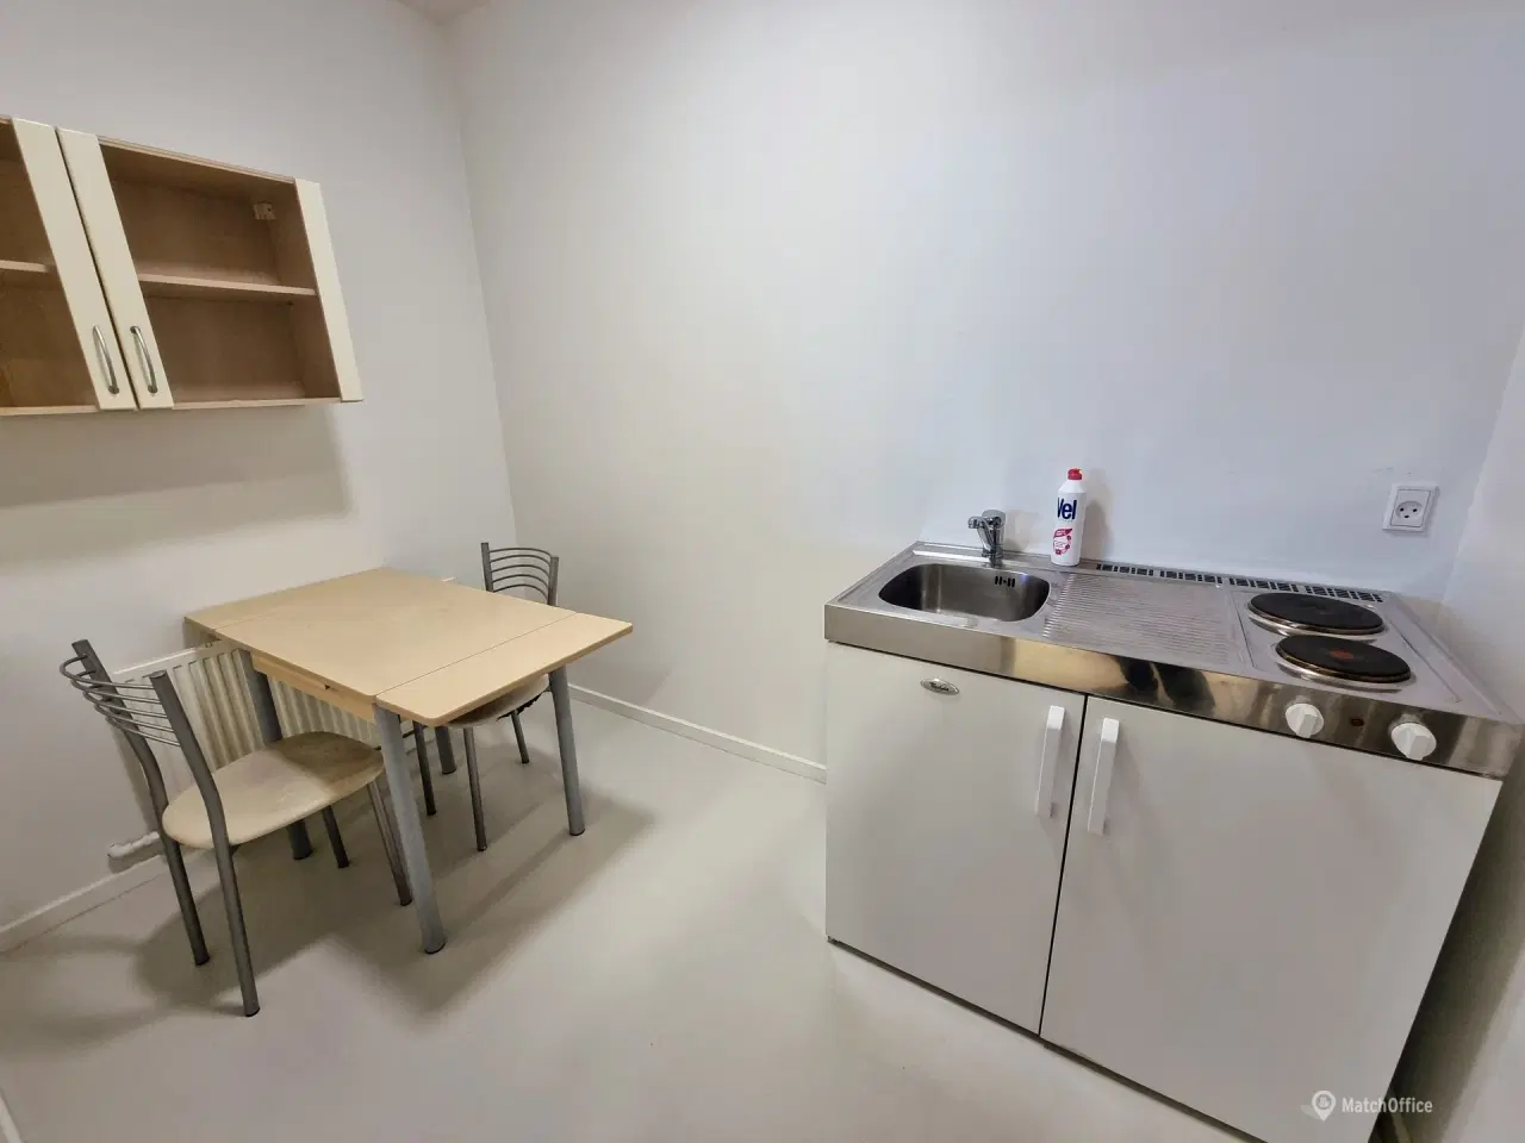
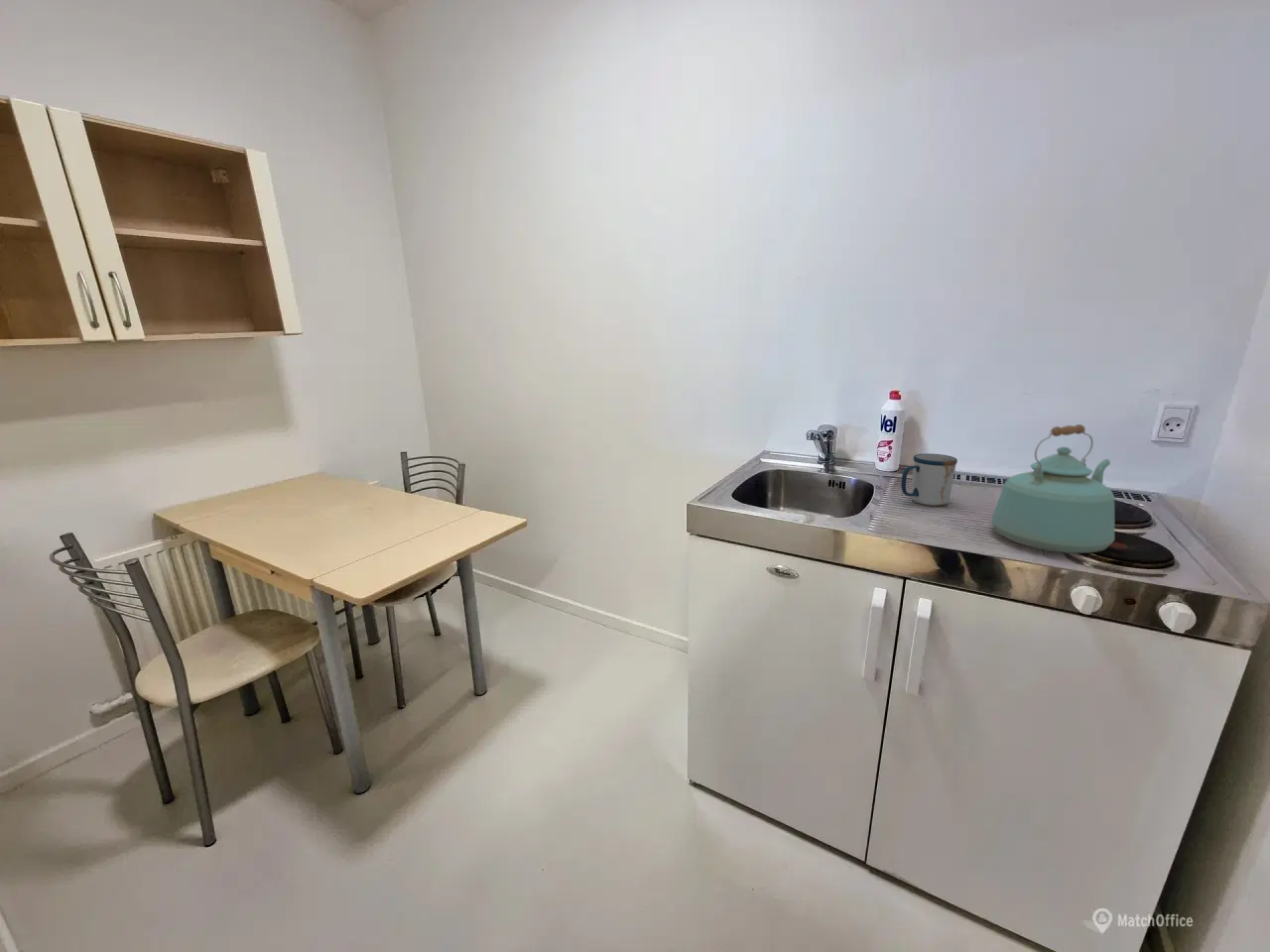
+ mug (928, 479)
+ kettle (1065, 482)
